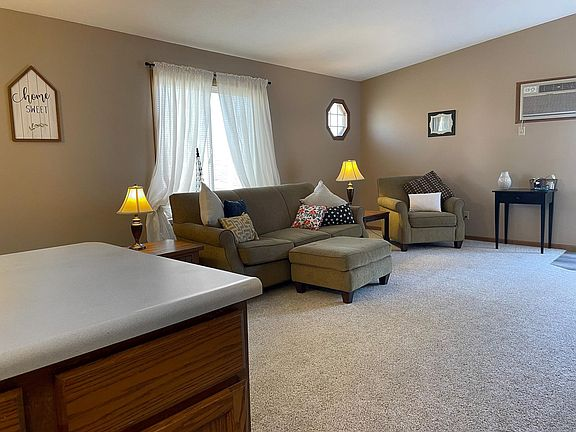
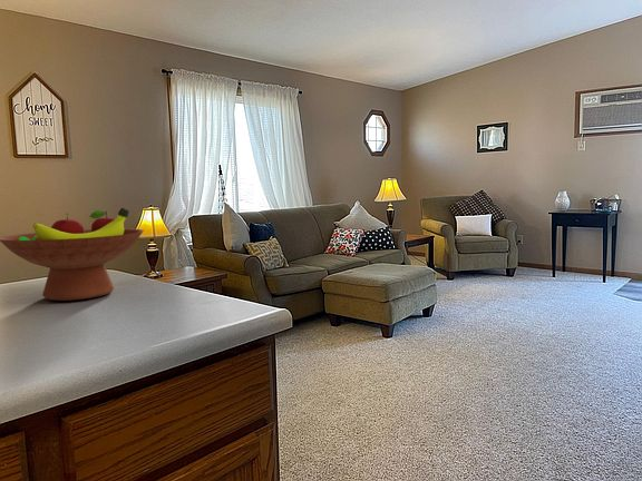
+ fruit bowl (76, 252)
